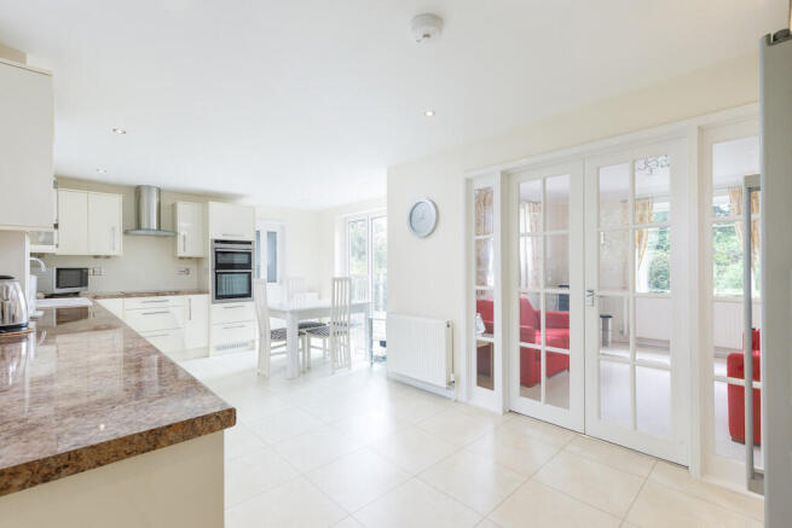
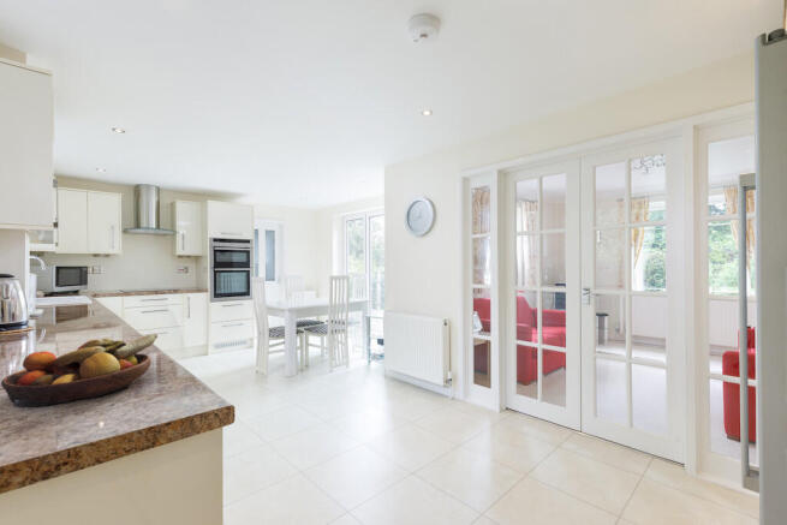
+ fruit bowl (84, 362)
